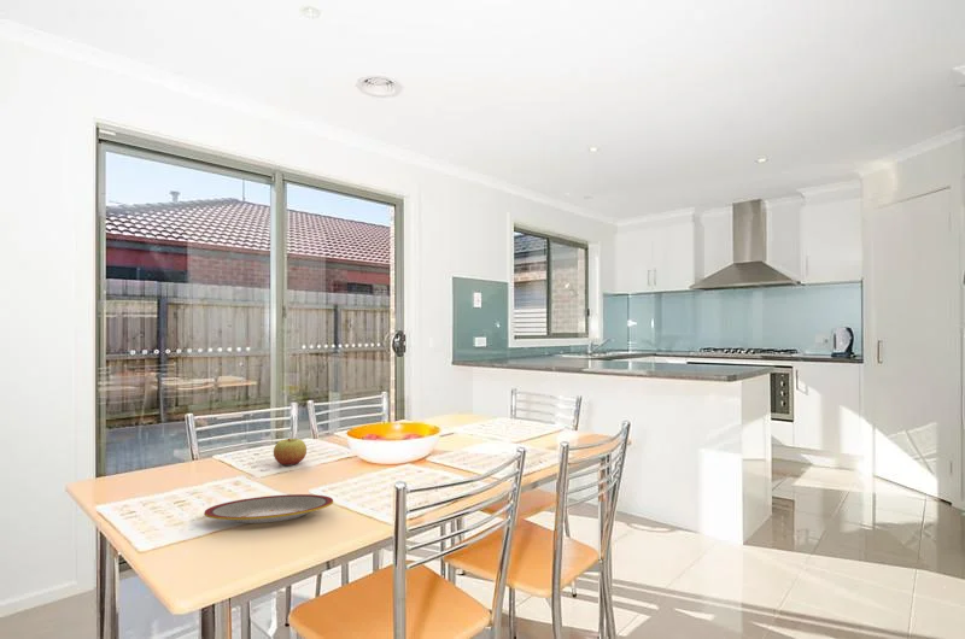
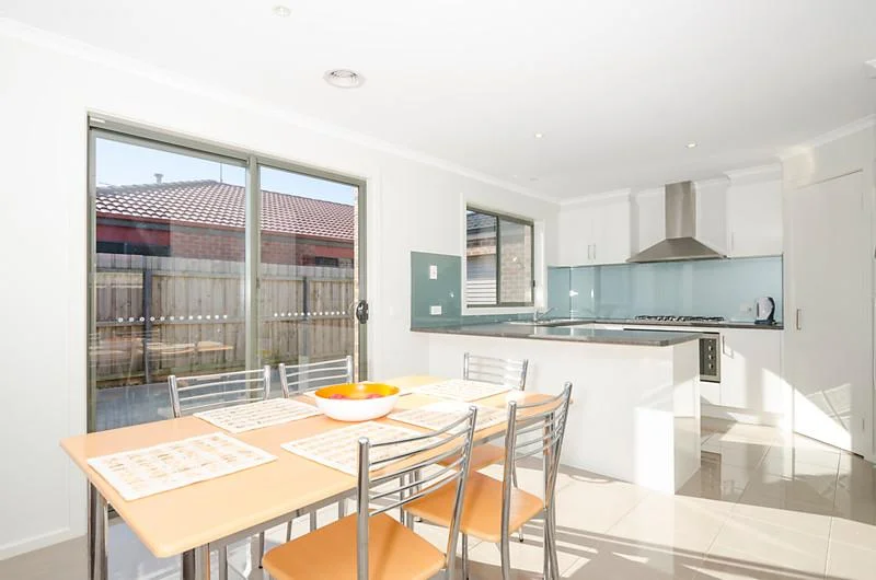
- plate (270, 510)
- apple (290, 450)
